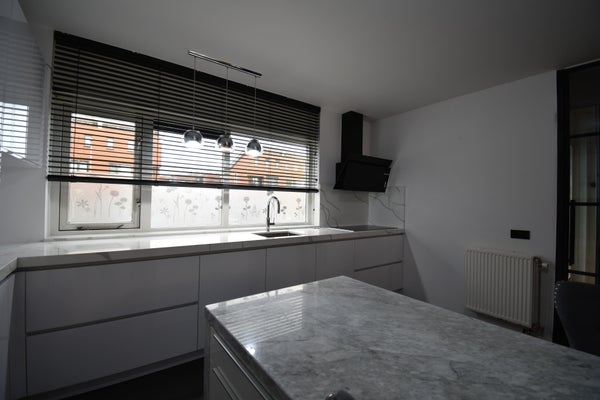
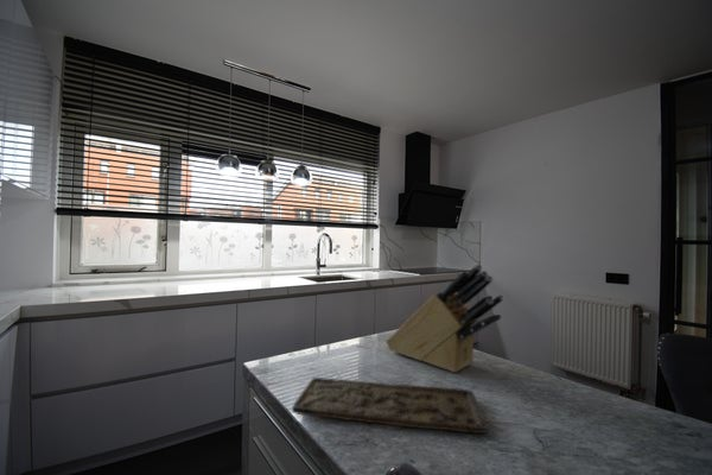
+ knife block (440, 311)
+ cutting board (387, 400)
